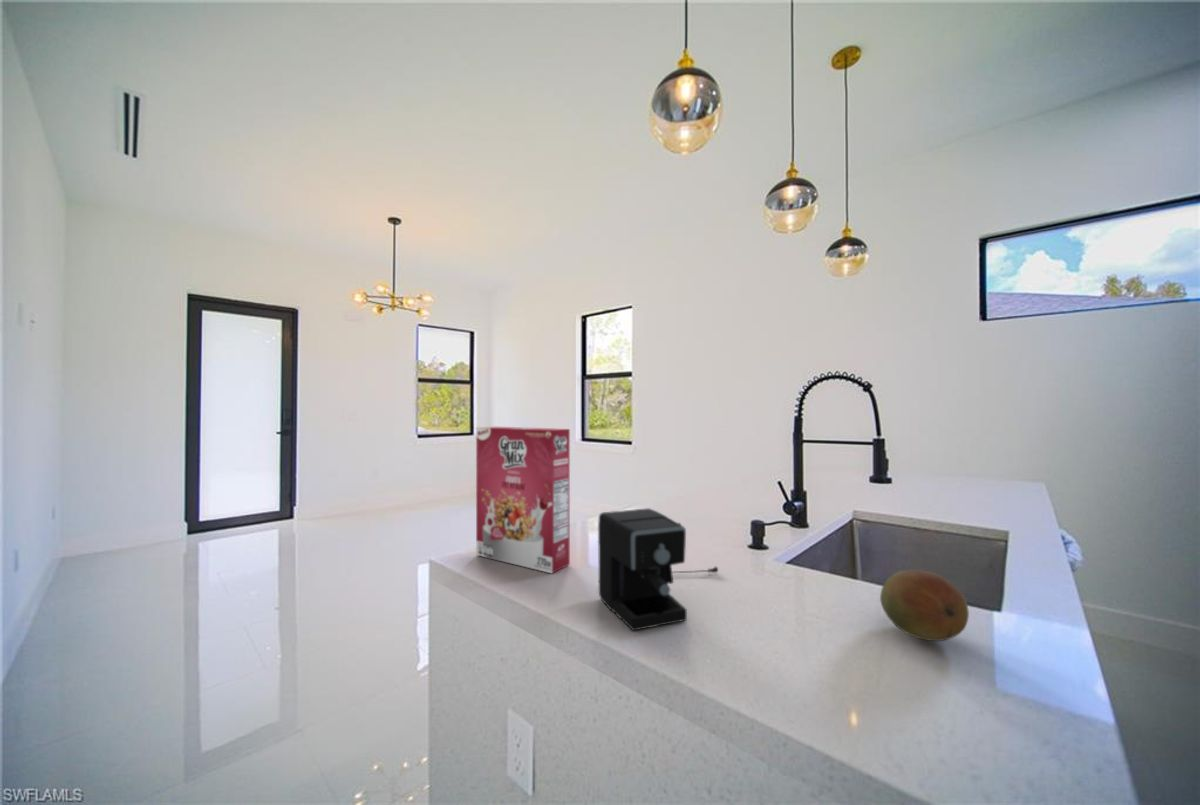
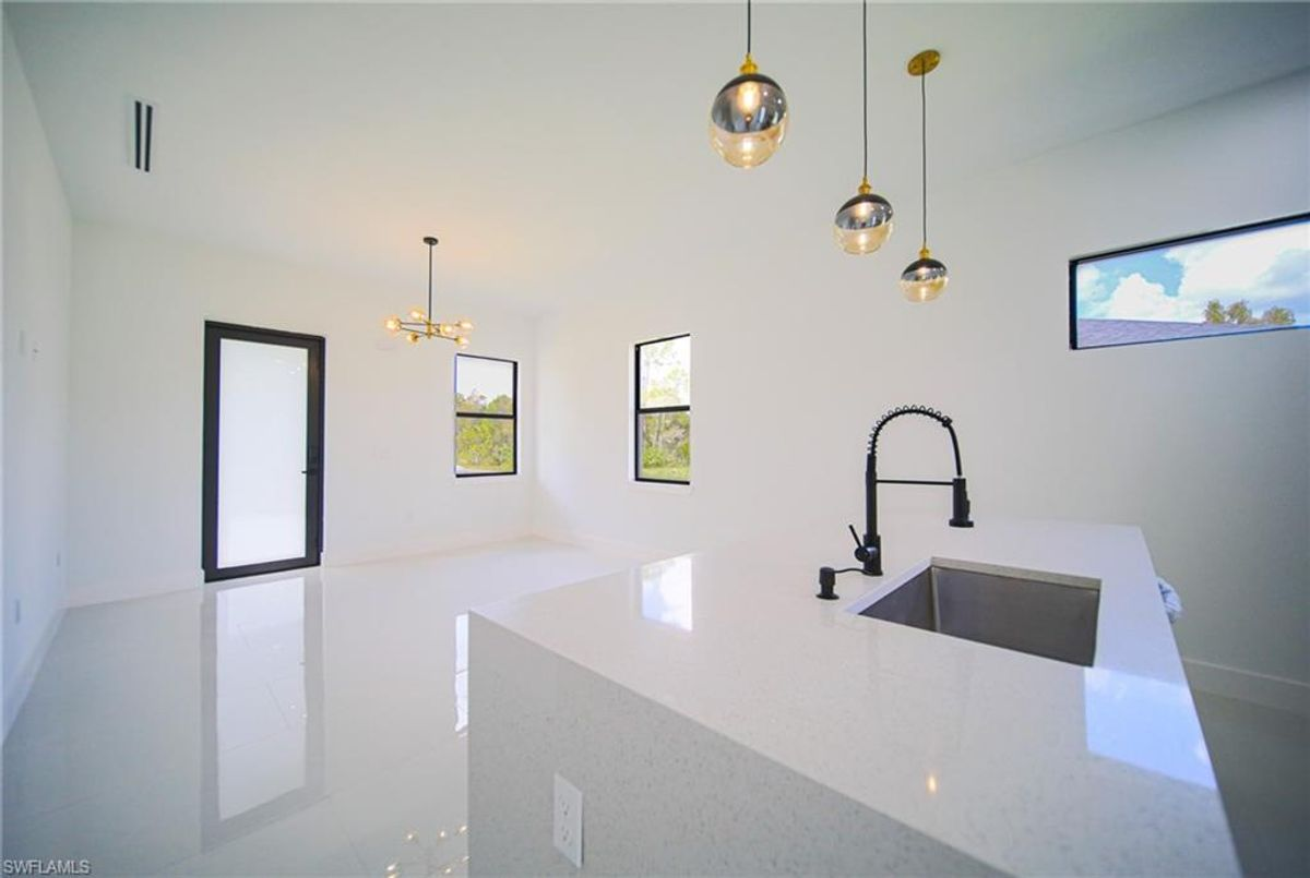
- fruit (917, 601)
- cereal box (521, 493)
- coffee maker (680, 555)
